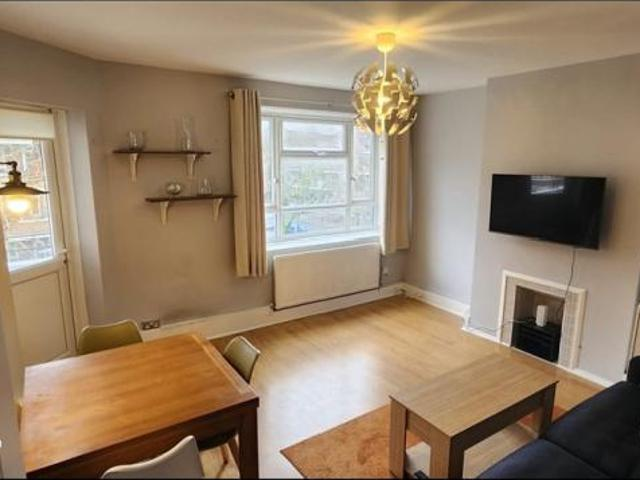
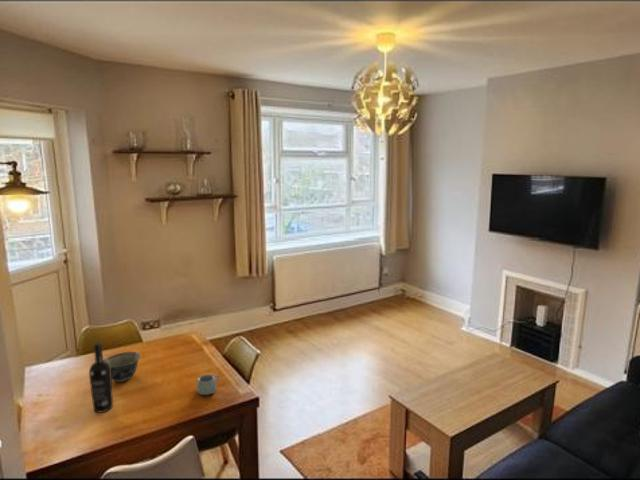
+ wine bottle (100, 376)
+ bowl (121, 368)
+ mug (209, 383)
